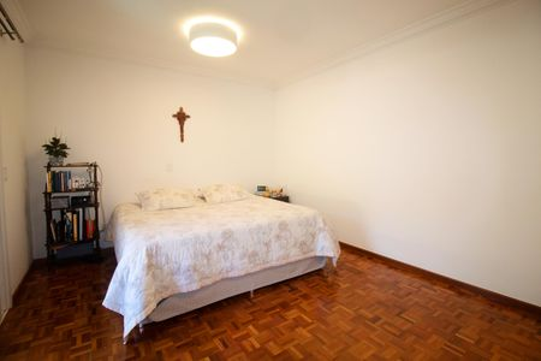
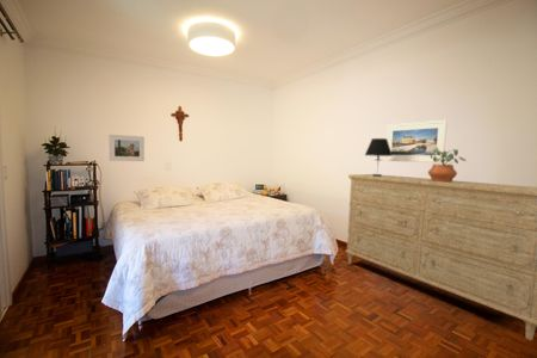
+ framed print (126, 148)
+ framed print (413, 142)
+ dresser (431, 234)
+ table lamp (377, 156)
+ potted plant (446, 165)
